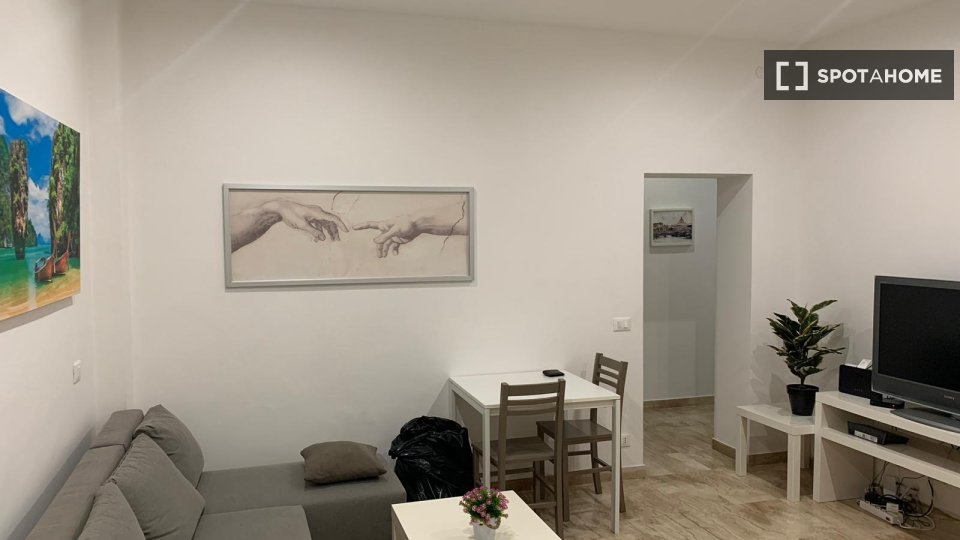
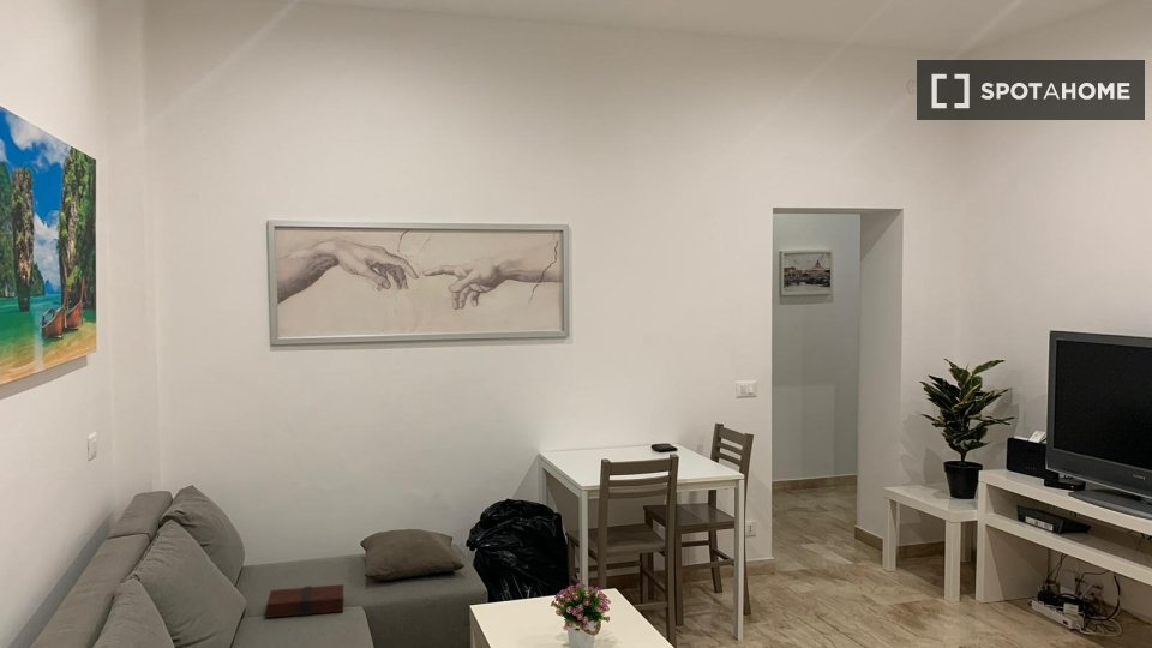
+ book (306, 600)
